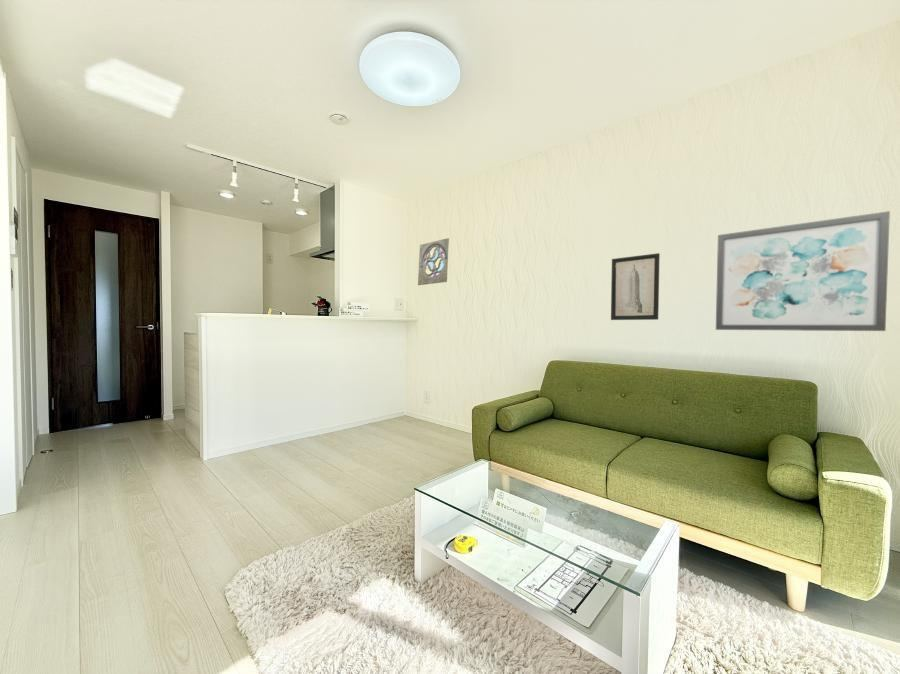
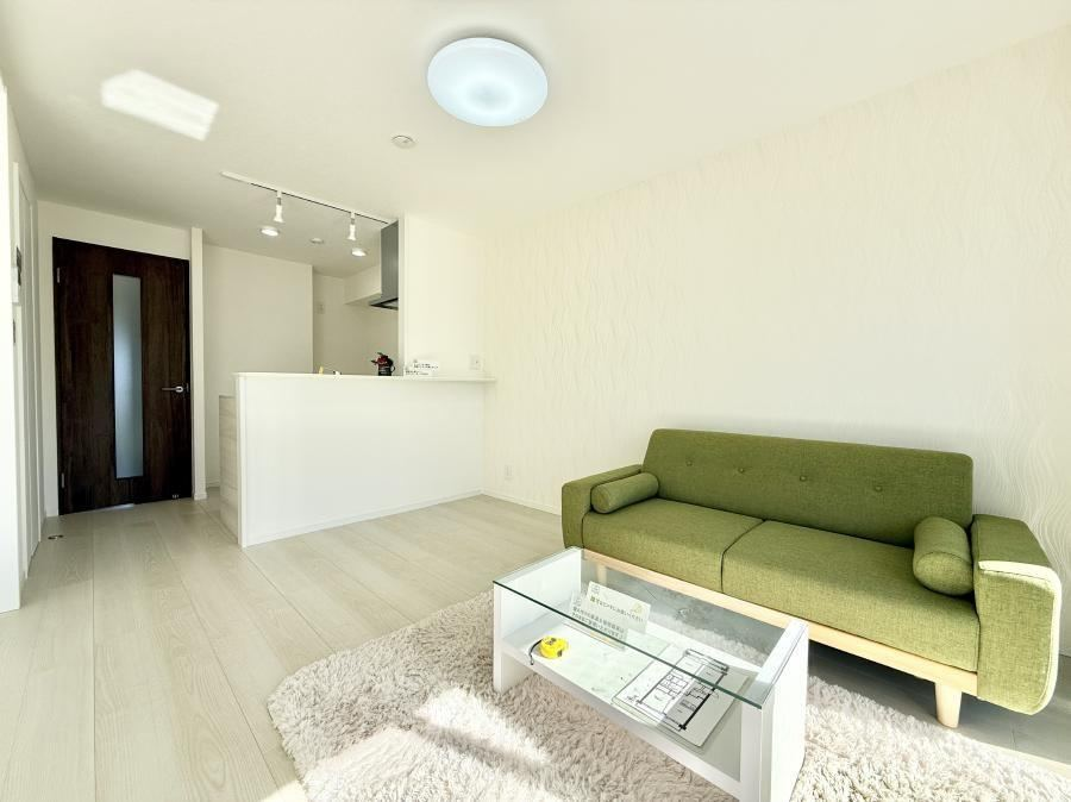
- wall ornament (433, 262)
- wall art (634, 288)
- wall art (792, 277)
